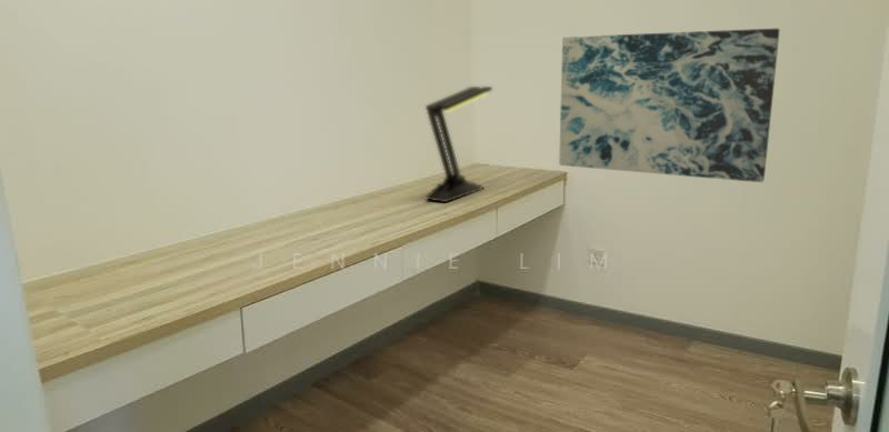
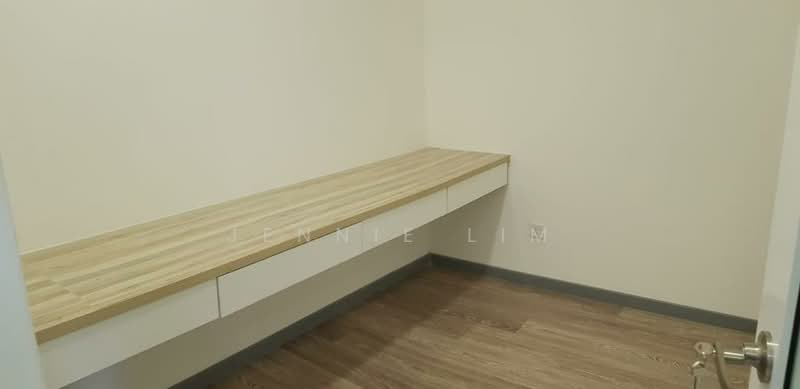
- wall art (657, 104)
- desk lamp (451, 143)
